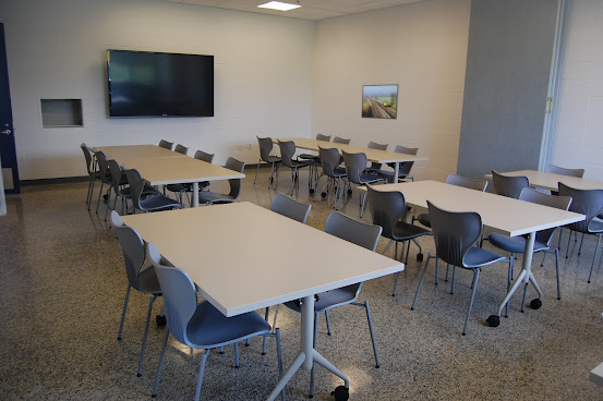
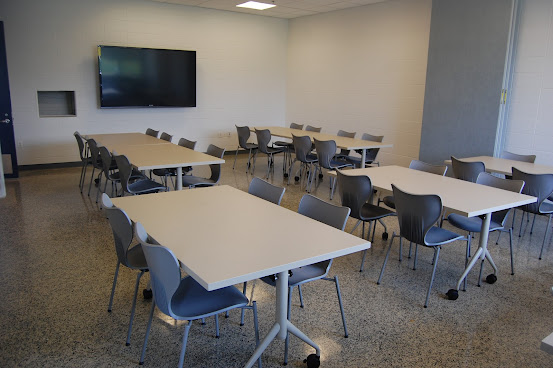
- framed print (378, 101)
